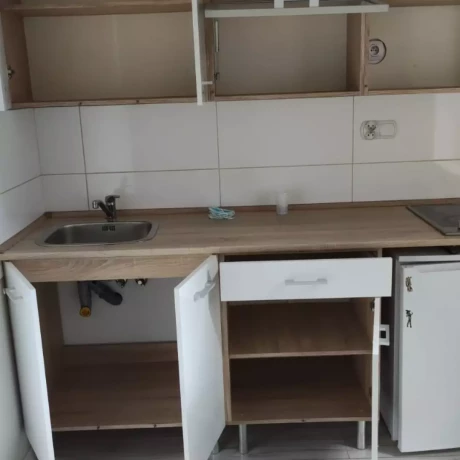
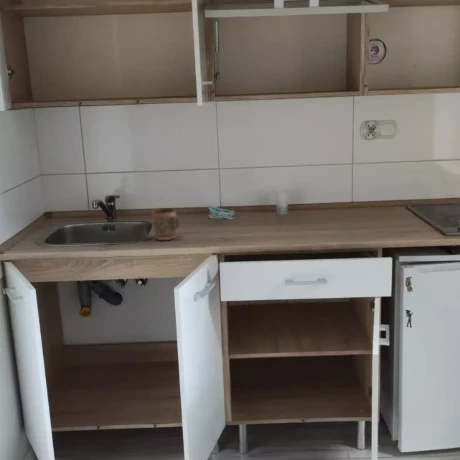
+ mug (165, 224)
